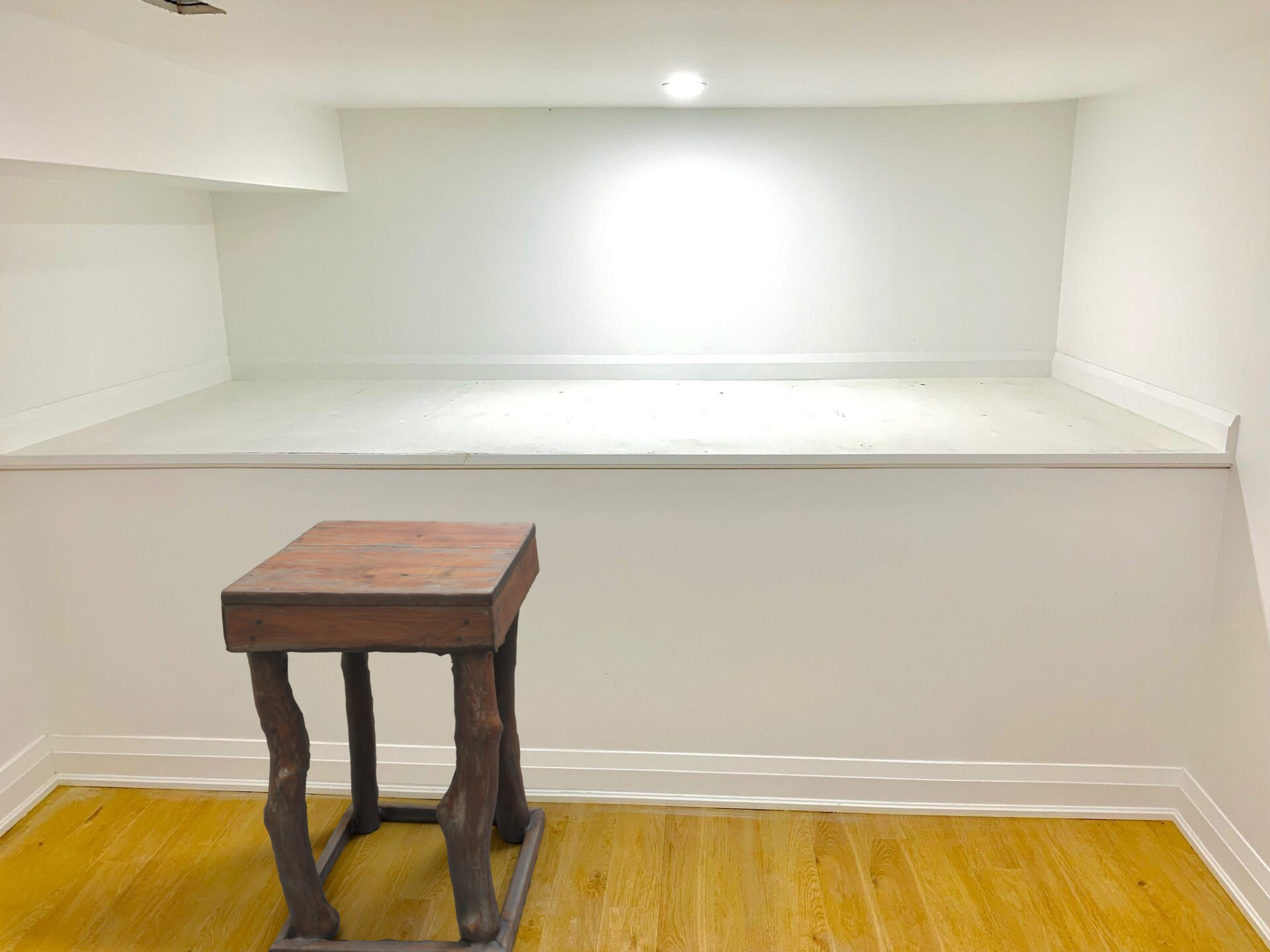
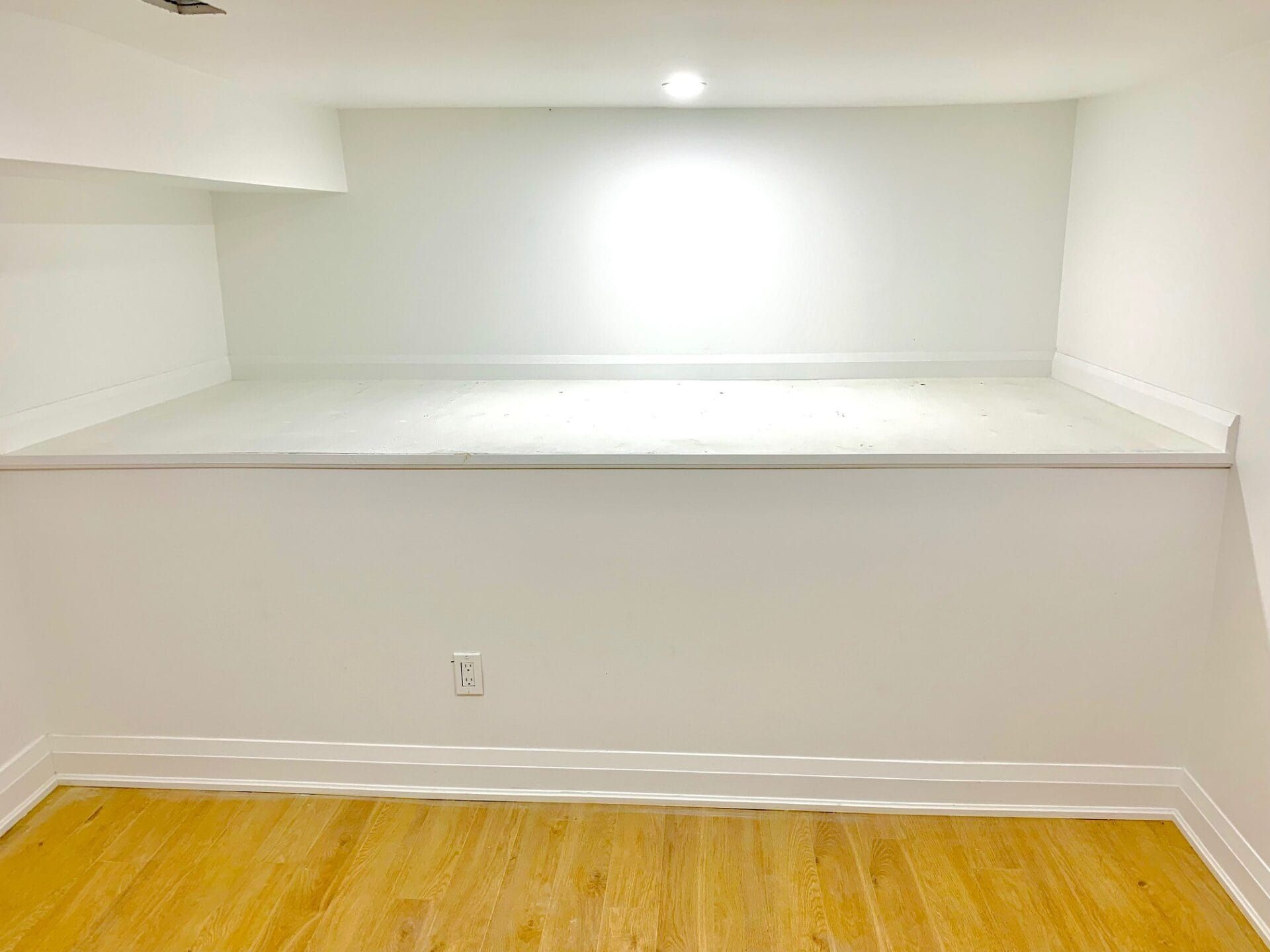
- side table (374, 721)
